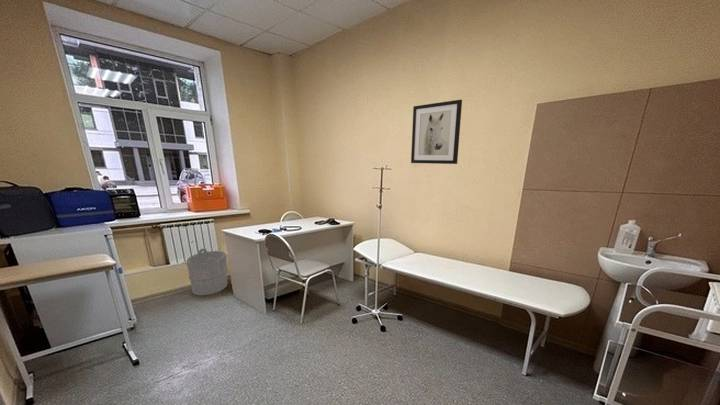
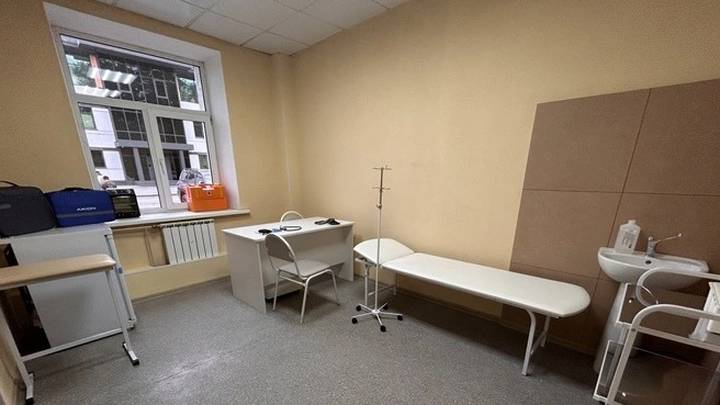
- wall art (434, 134)
- bucket (206, 270)
